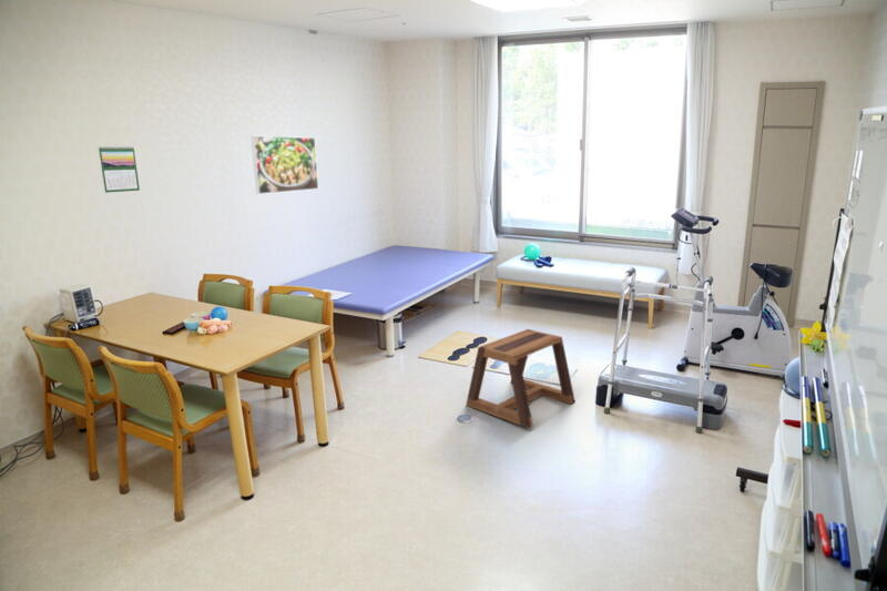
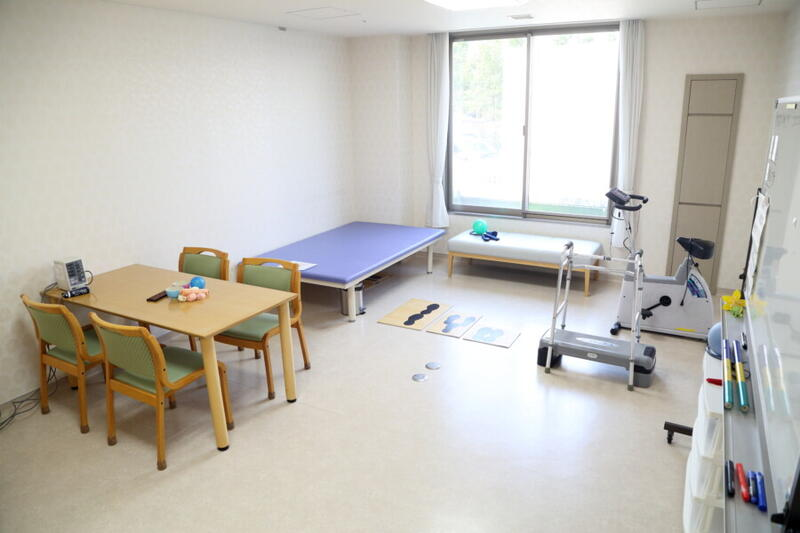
- calendar (119, 169)
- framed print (286, 164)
- stool (520, 373)
